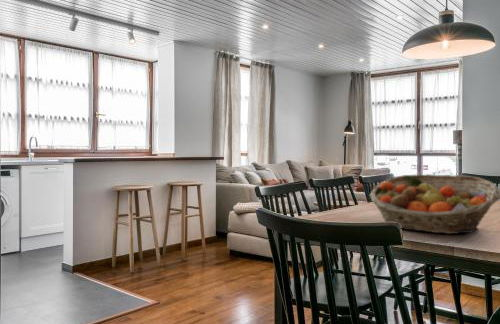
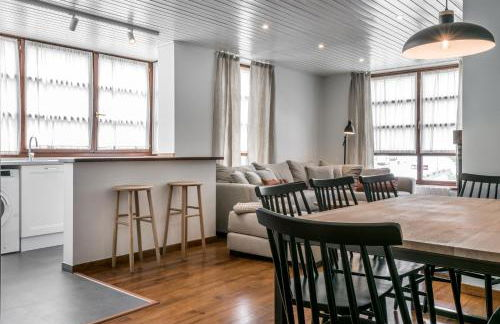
- fruit basket (430, 201)
